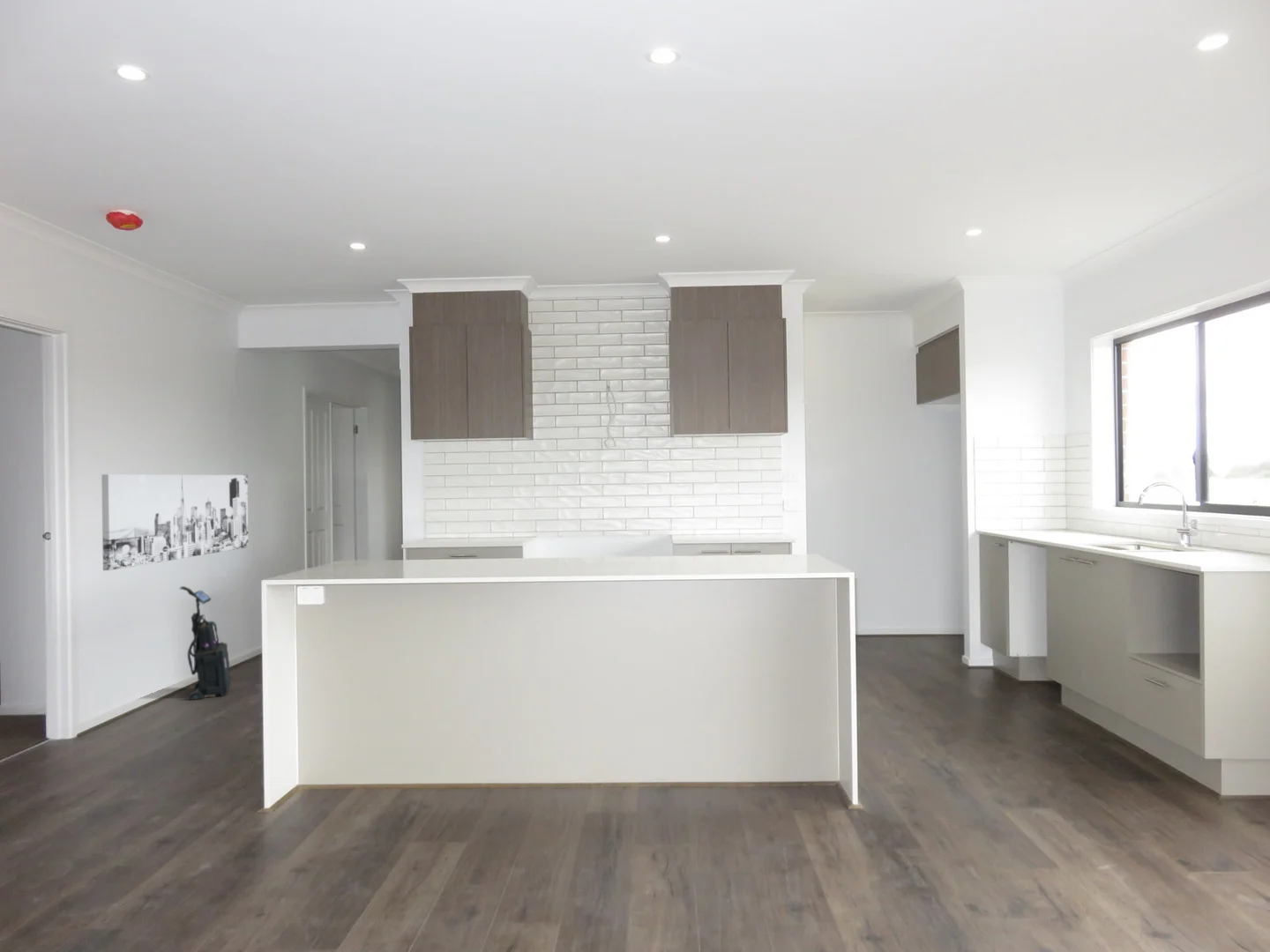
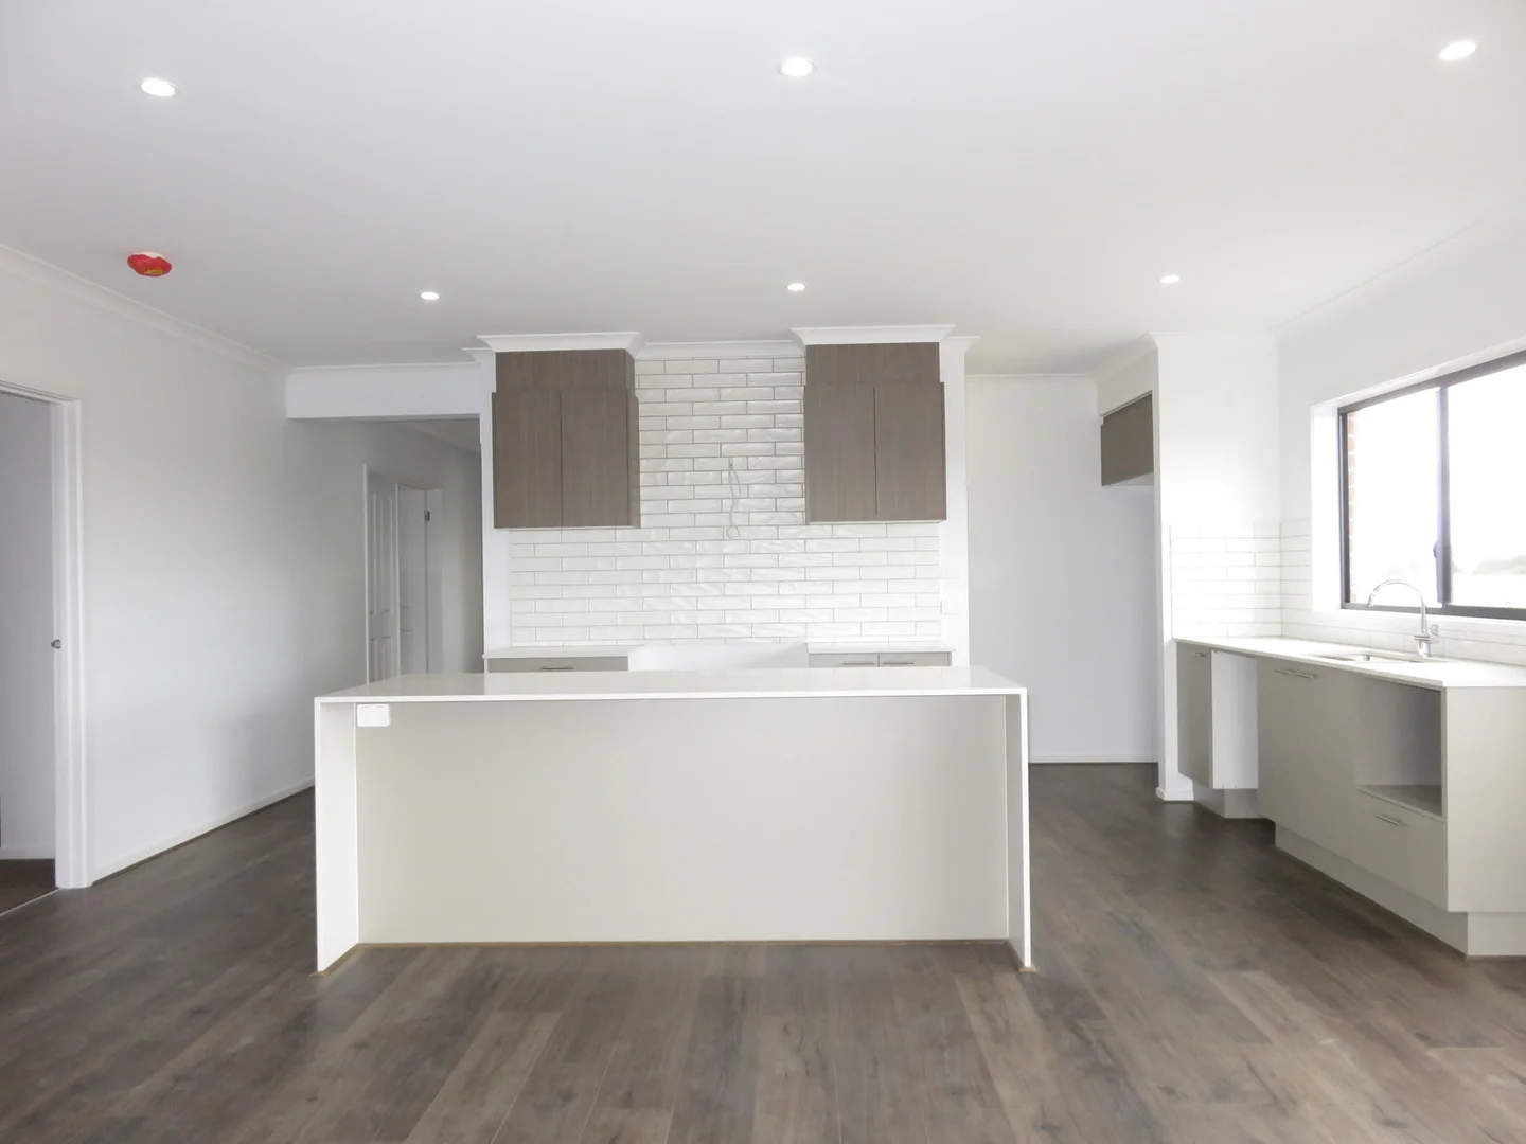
- wall art (185, 516)
- vacuum cleaner (205, 640)
